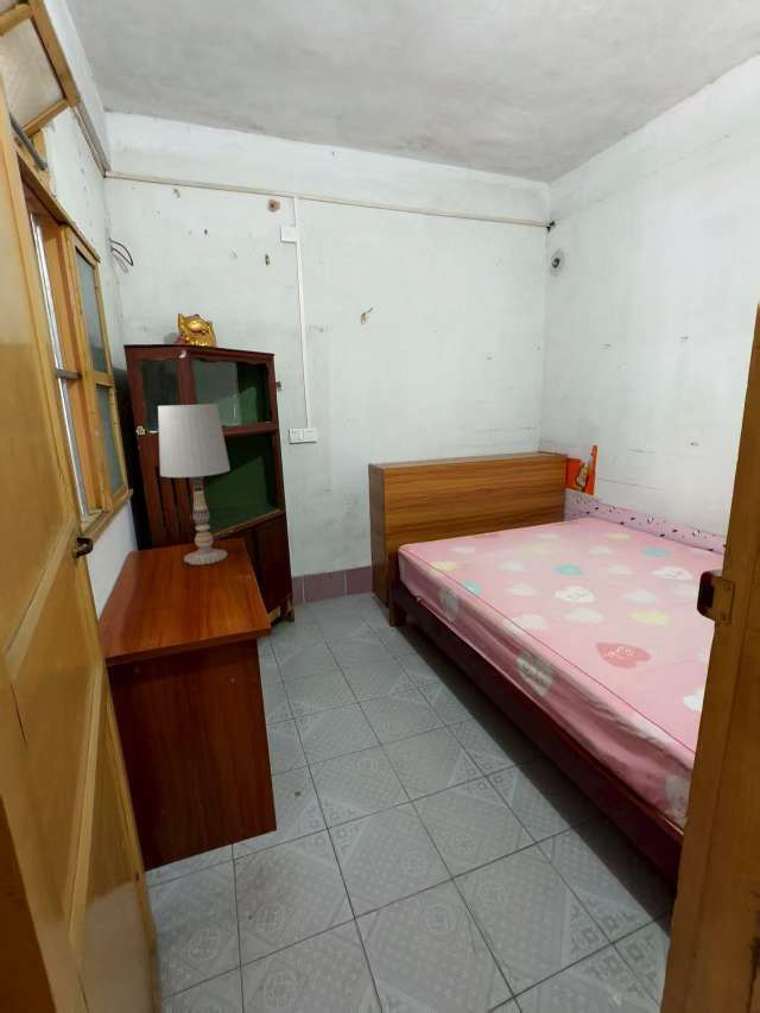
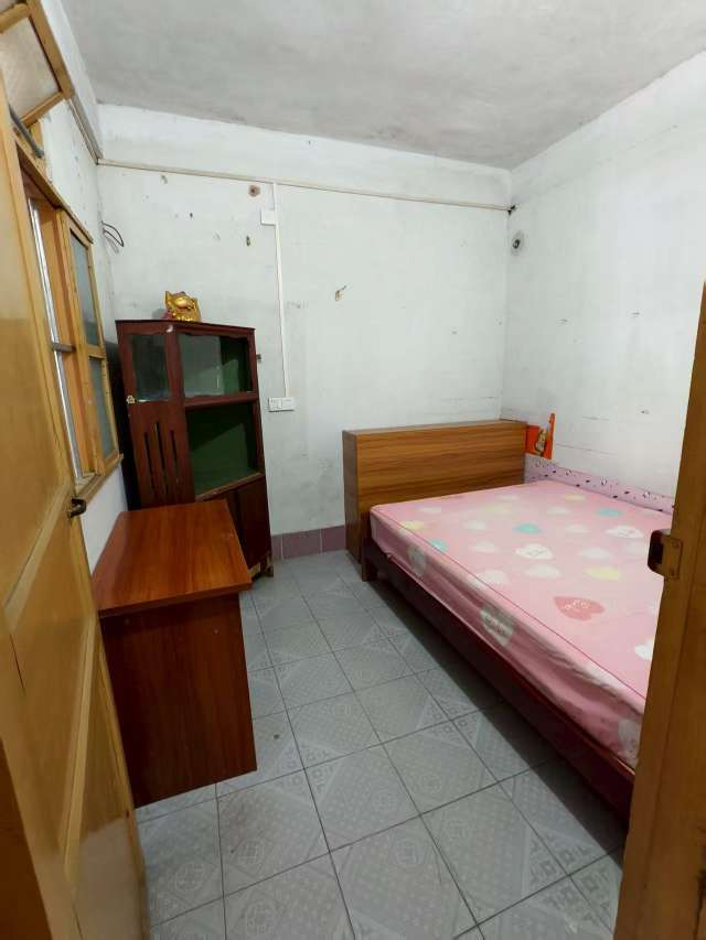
- table lamp (197, 483)
